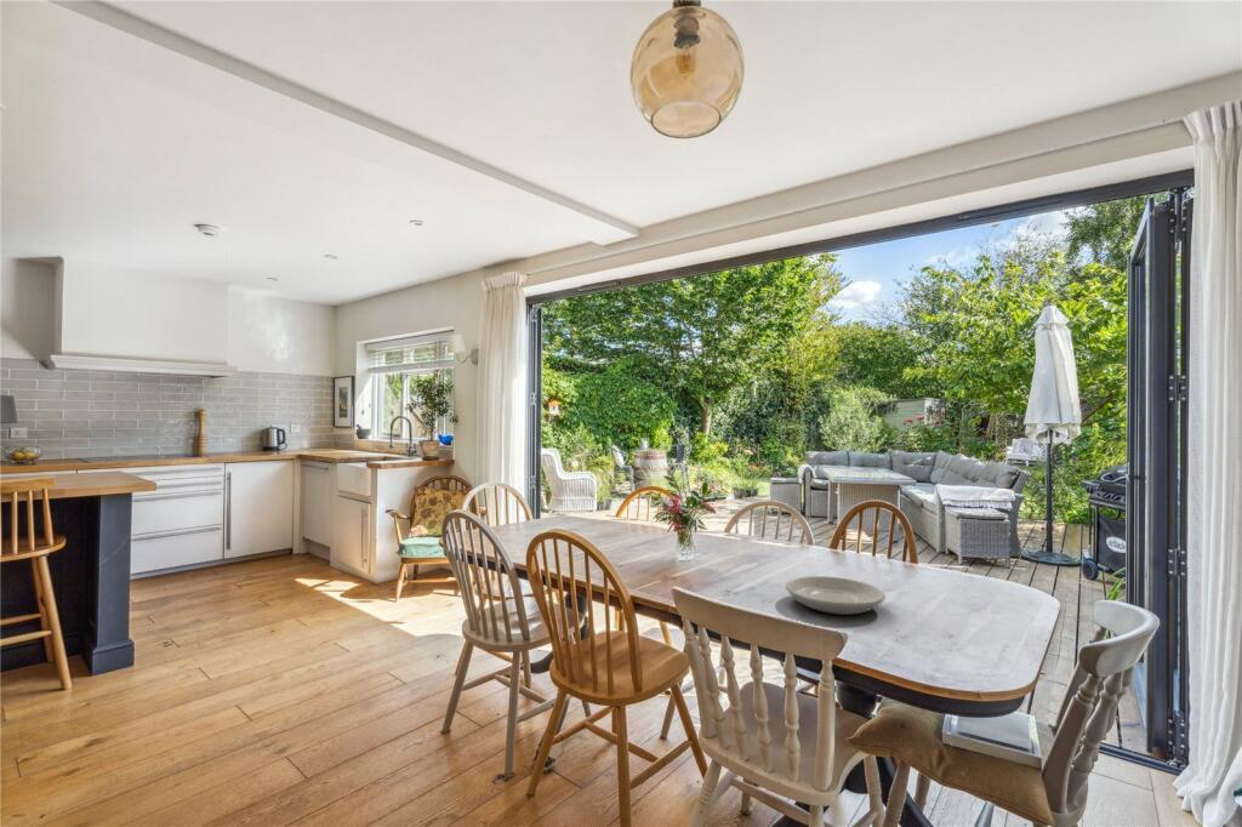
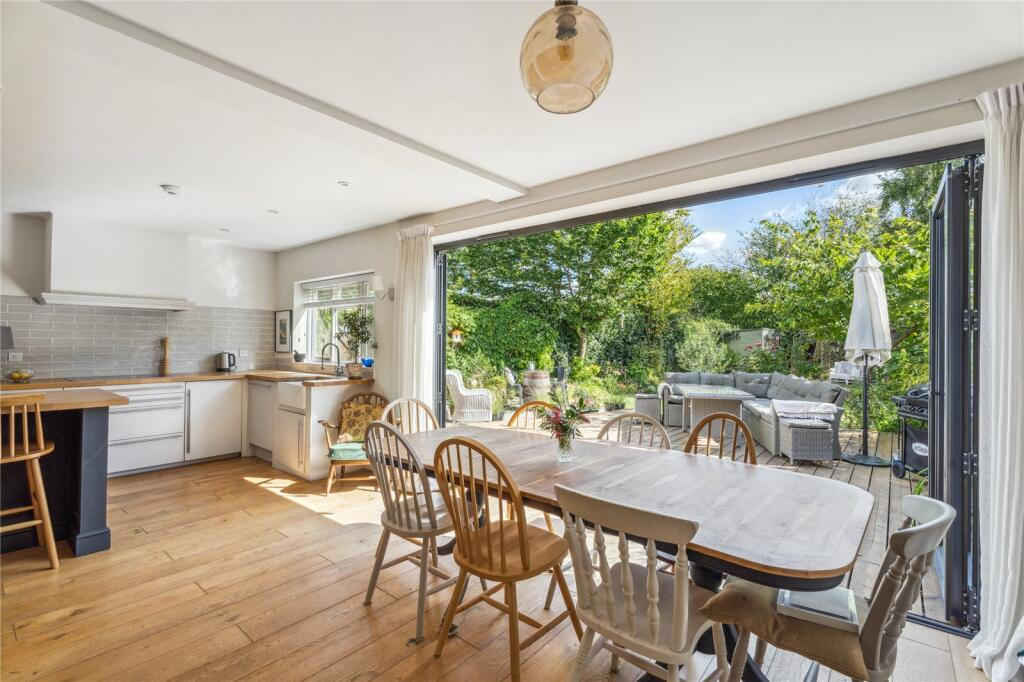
- plate (833, 595)
